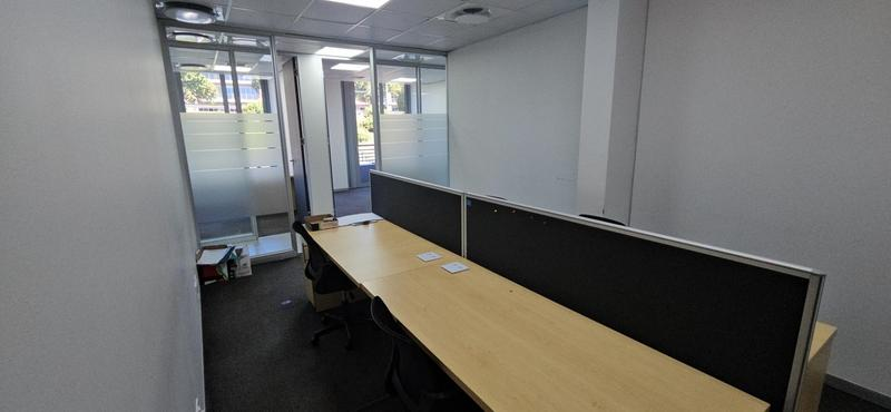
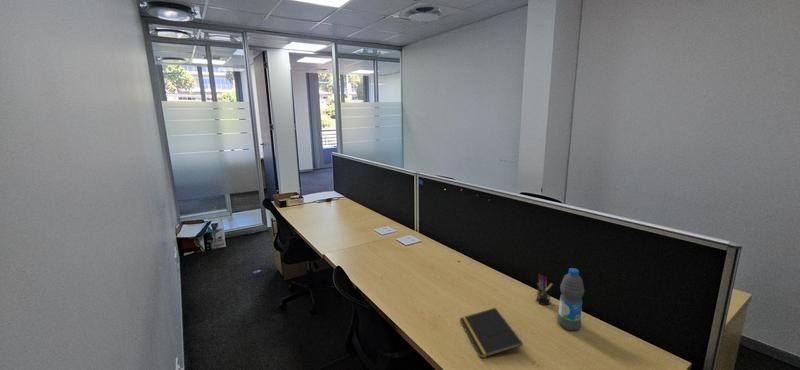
+ water bottle (571, 297)
+ notepad (488, 330)
+ pen holder (542, 289)
